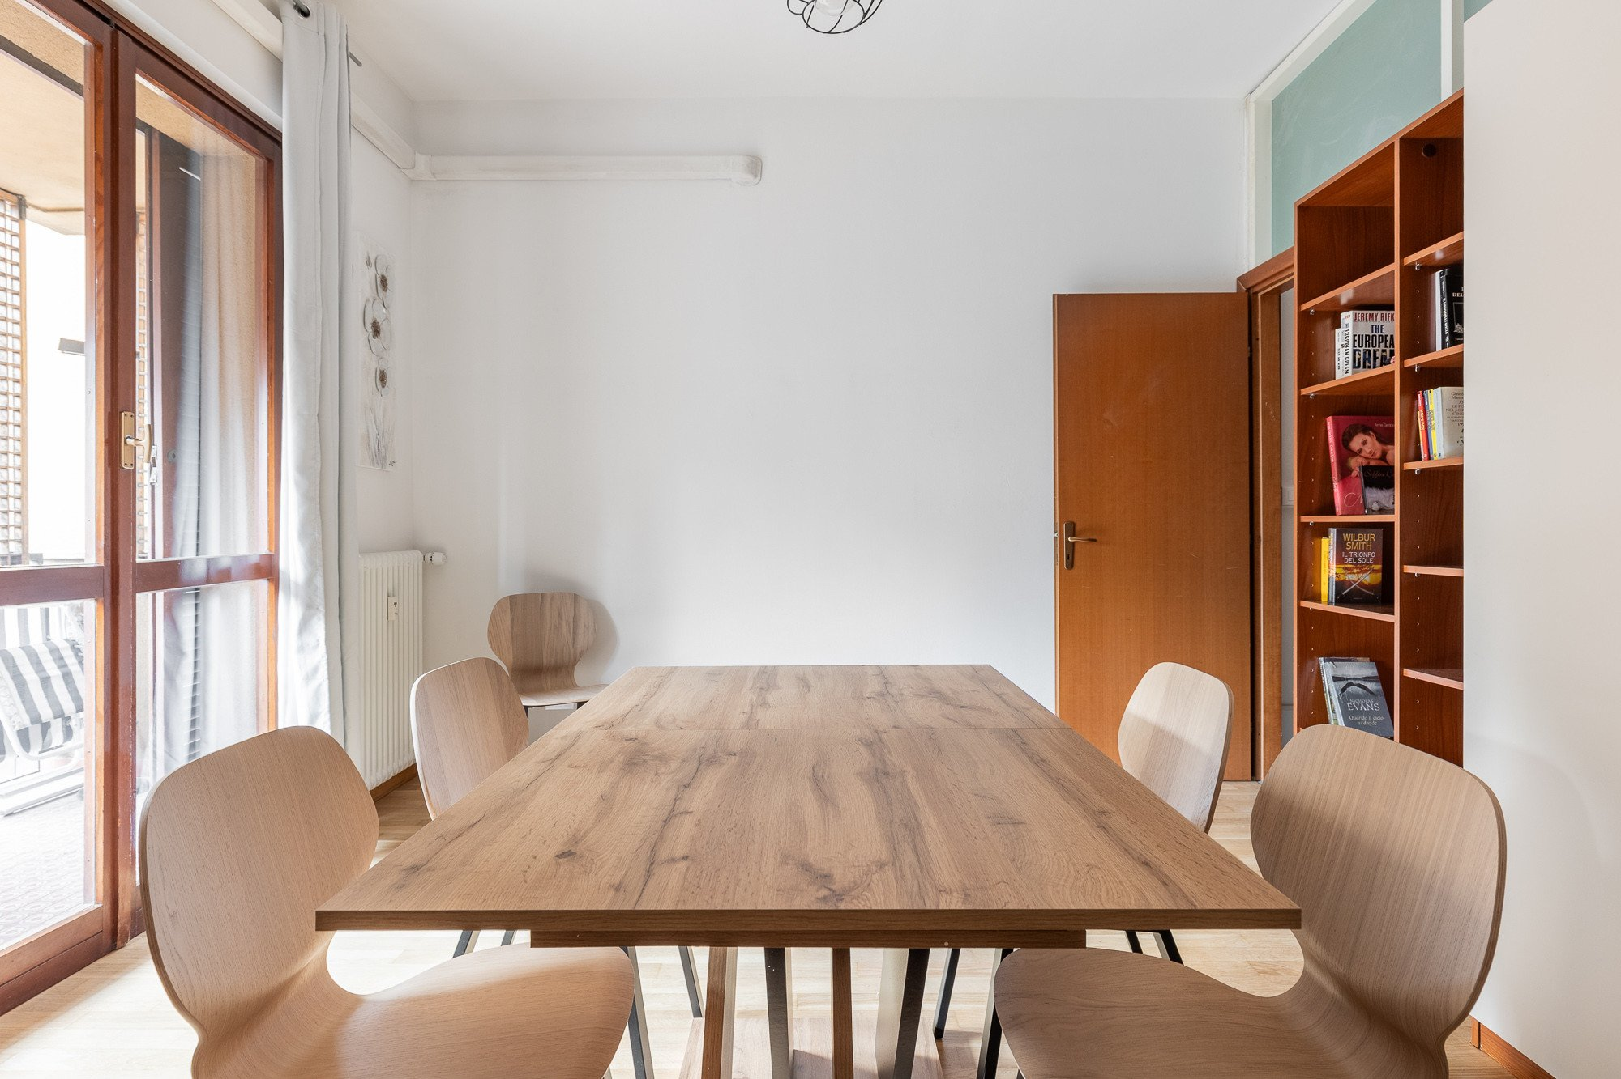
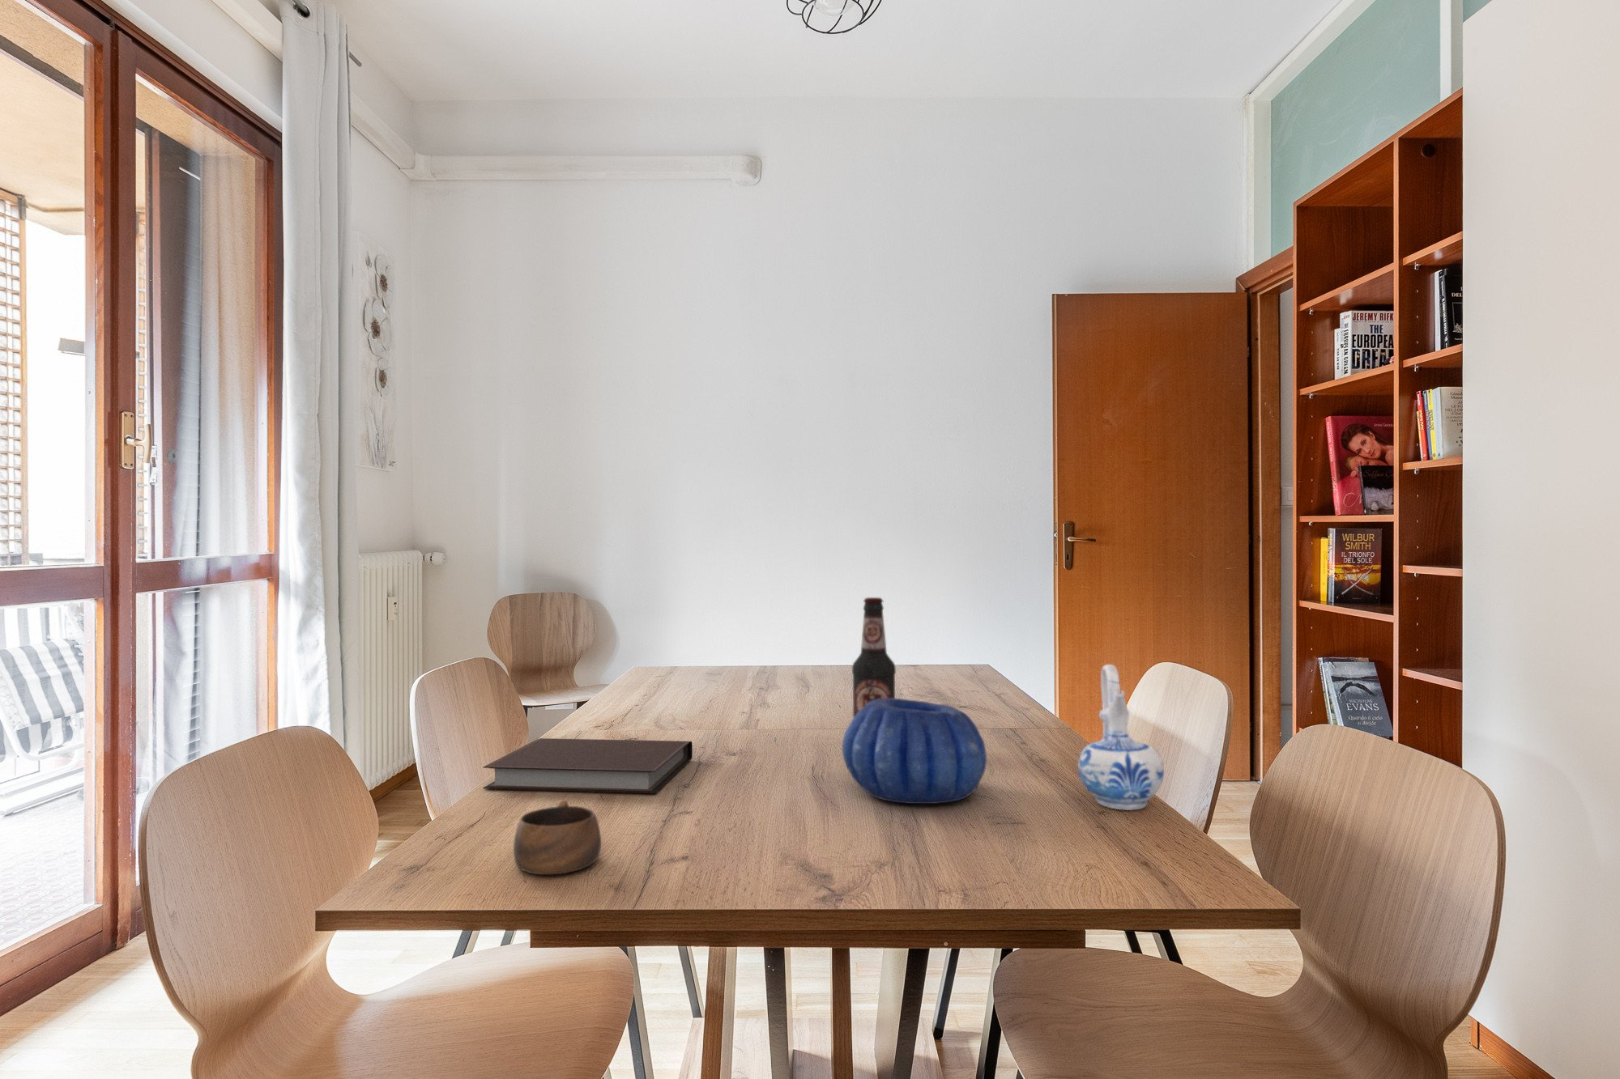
+ ceramic pitcher (1119, 735)
+ bottle (873, 672)
+ decorative bowl (914, 747)
+ cup (562, 833)
+ notebook (594, 762)
